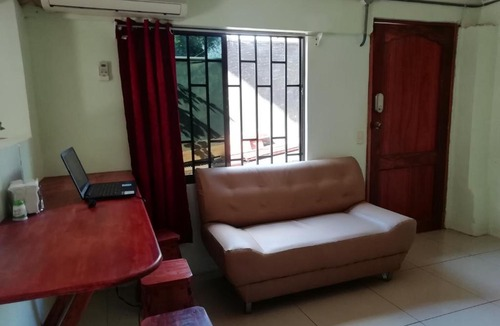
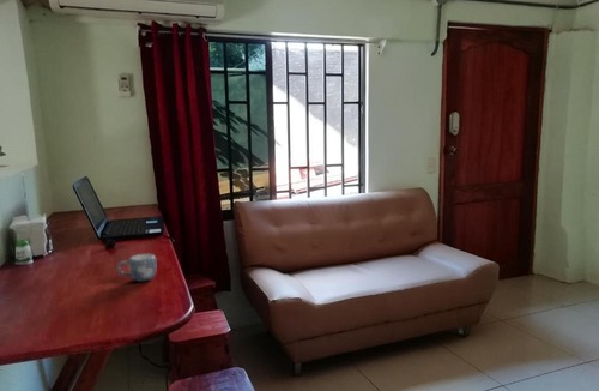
+ mug (137, 269)
